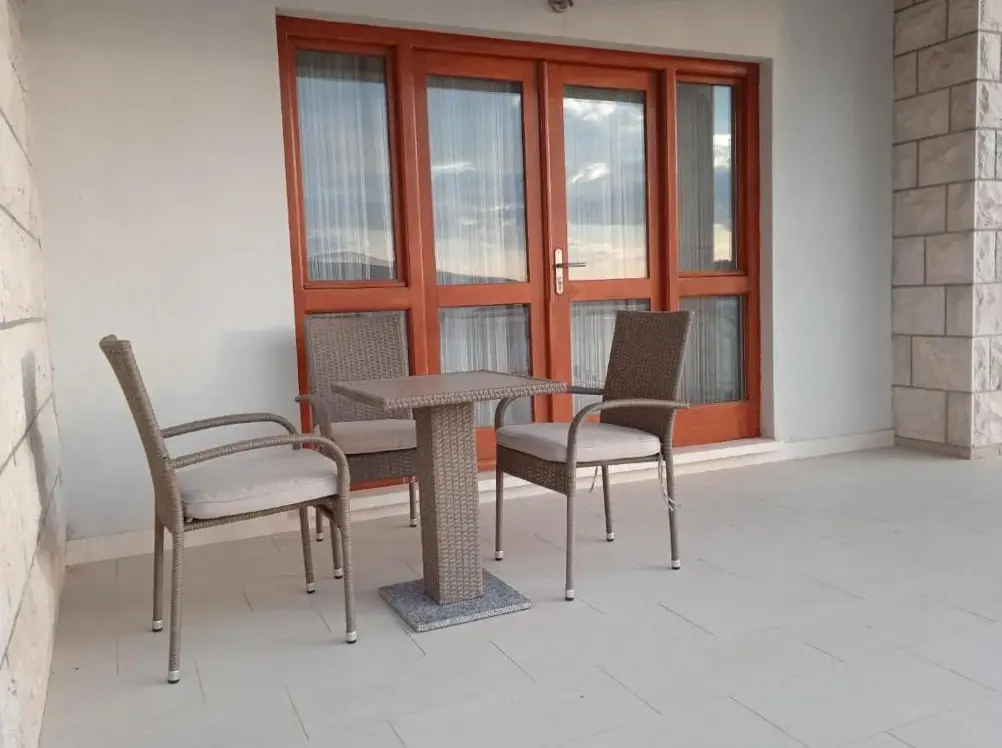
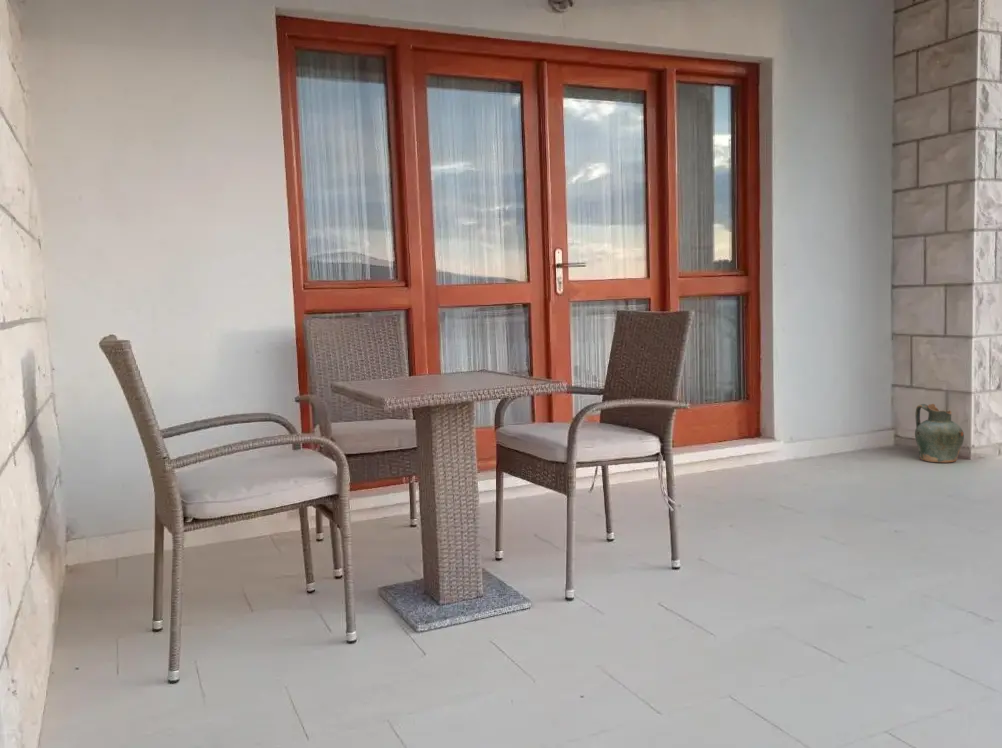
+ ceramic jug (939, 432)
